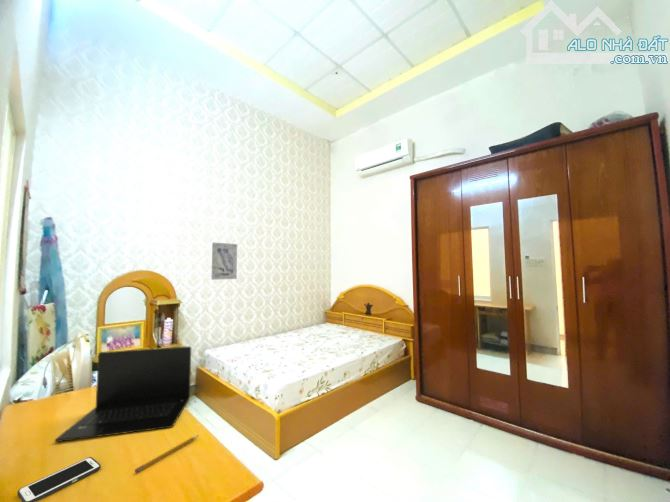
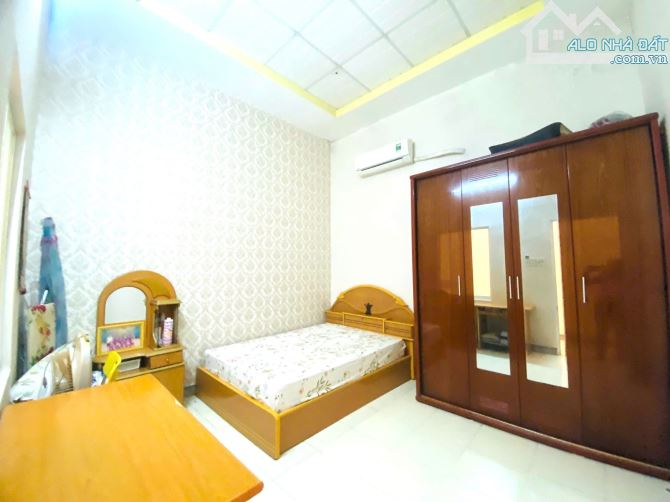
- wall art (224, 261)
- pencil (170, 451)
- cell phone (61, 478)
- laptop (132, 387)
